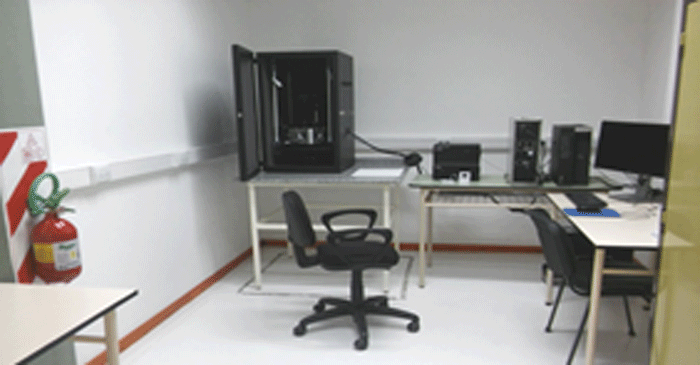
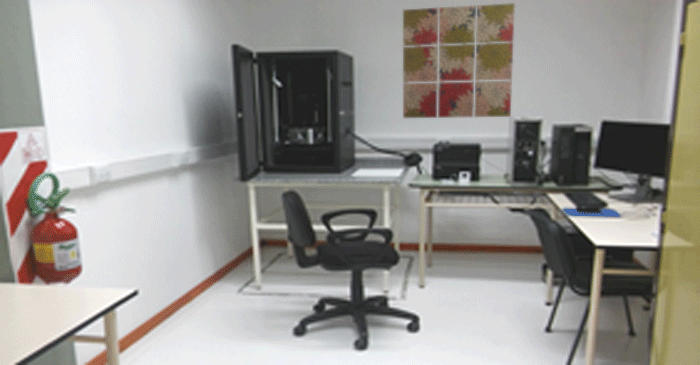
+ wall art (456, 63)
